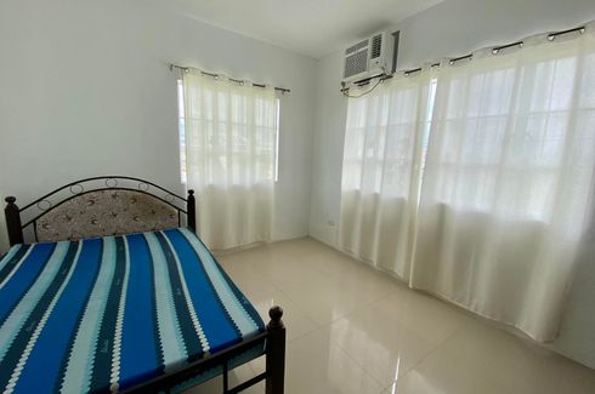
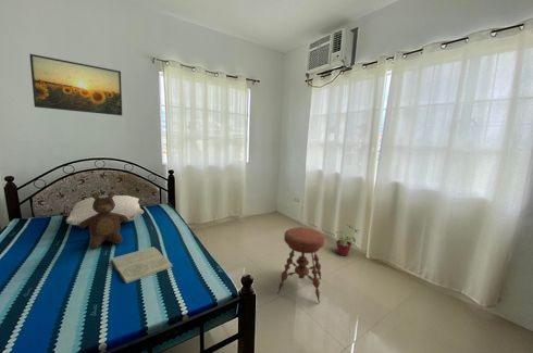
+ stool (302, 259)
+ book (141, 262)
+ teddy bear (104, 217)
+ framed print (80, 87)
+ pillow (111, 211)
+ potted plant (348, 238)
